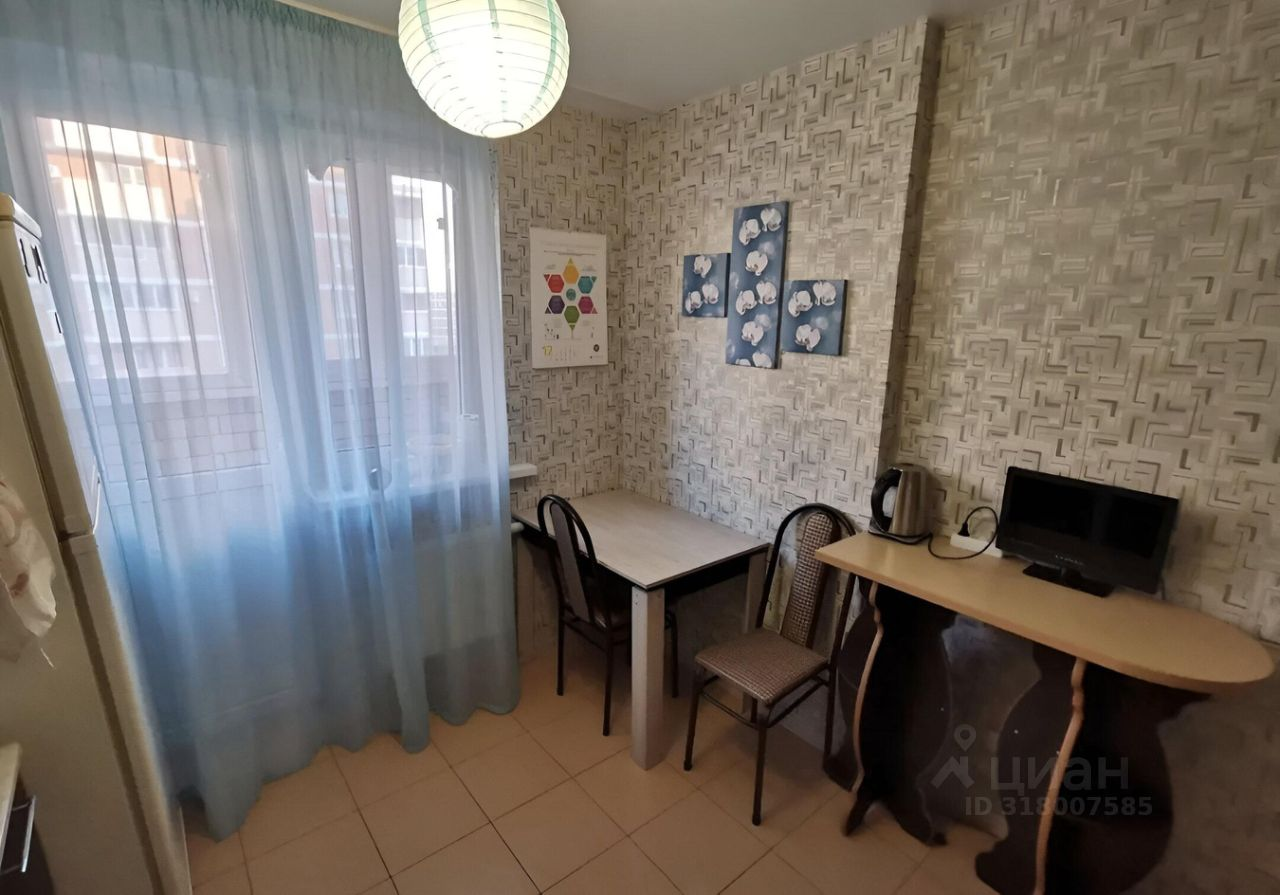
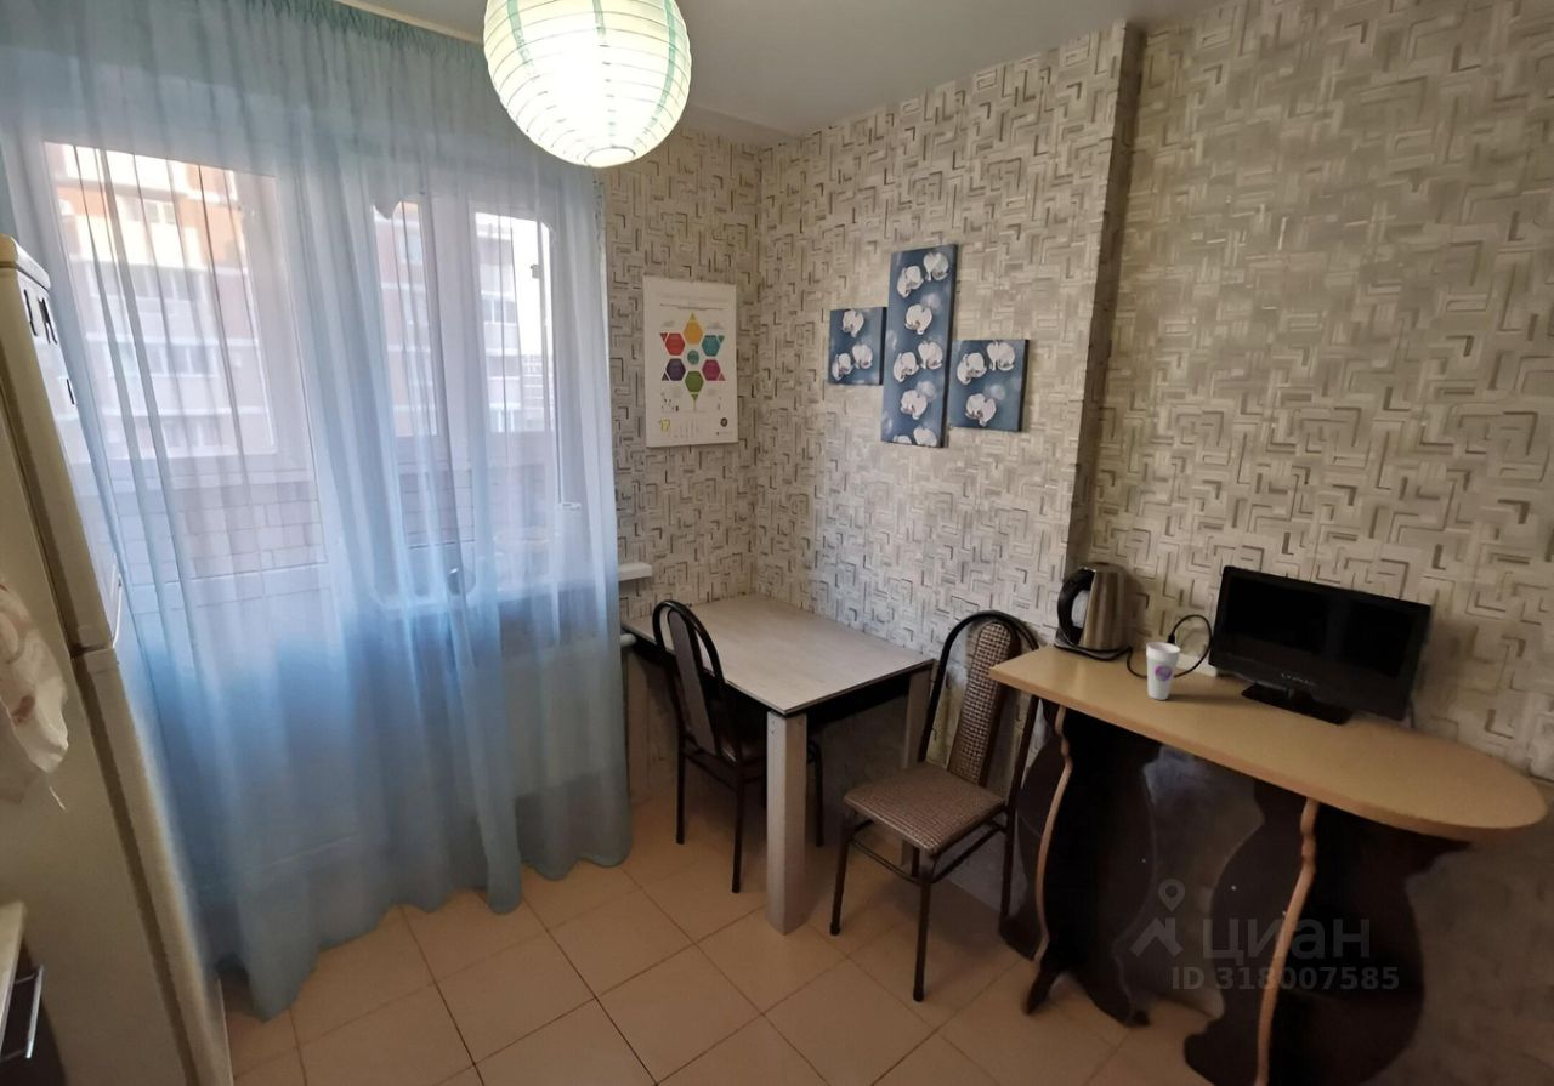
+ cup (1159, 671)
